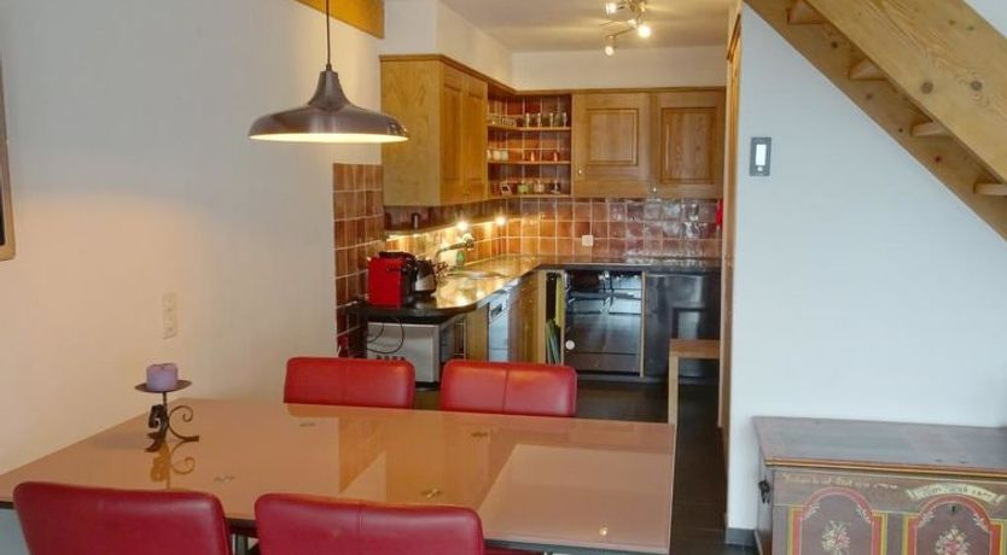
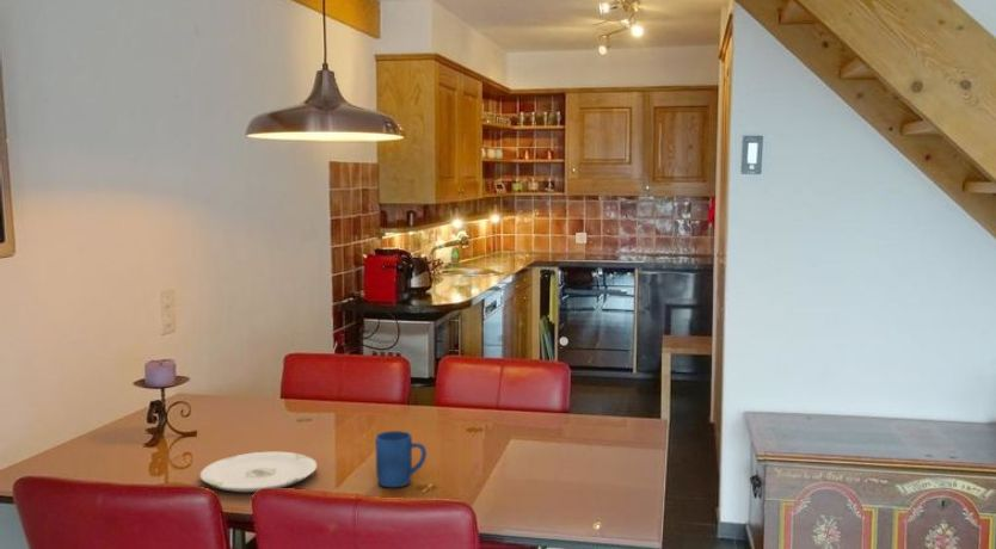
+ plate (259, 473)
+ mug (401, 459)
